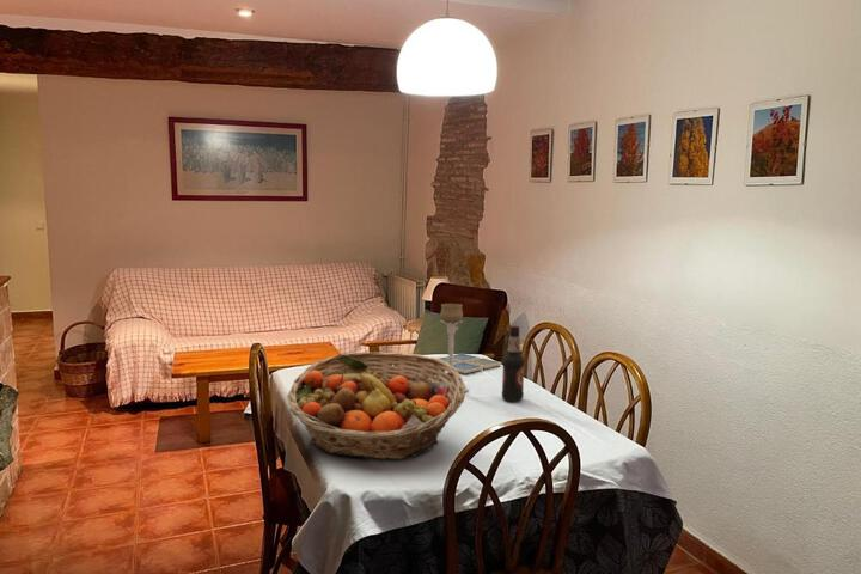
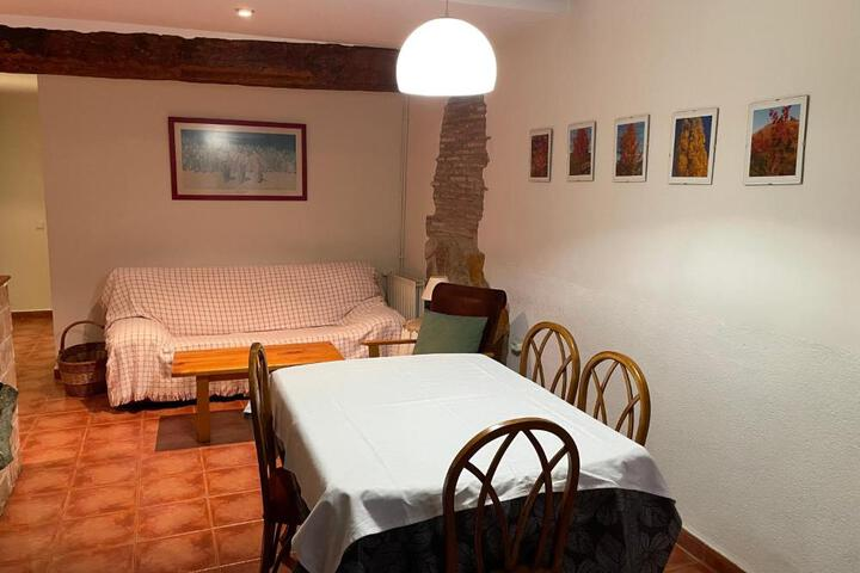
- bottle (513, 362)
- candle holder (451, 347)
- drink coaster (463, 362)
- fruit basket (375, 402)
